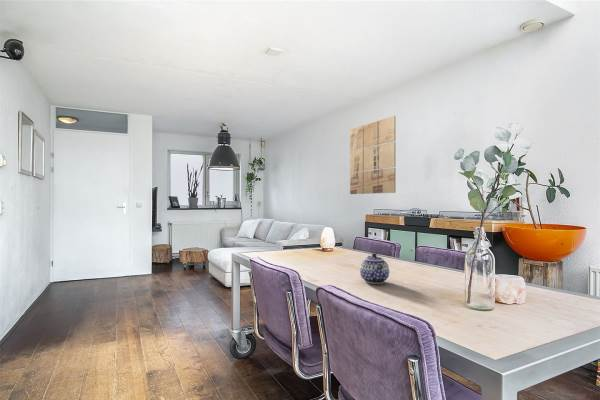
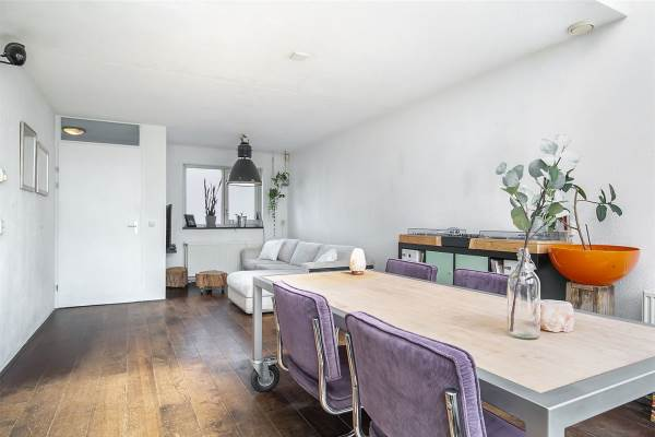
- wall art (370, 158)
- teapot (374, 267)
